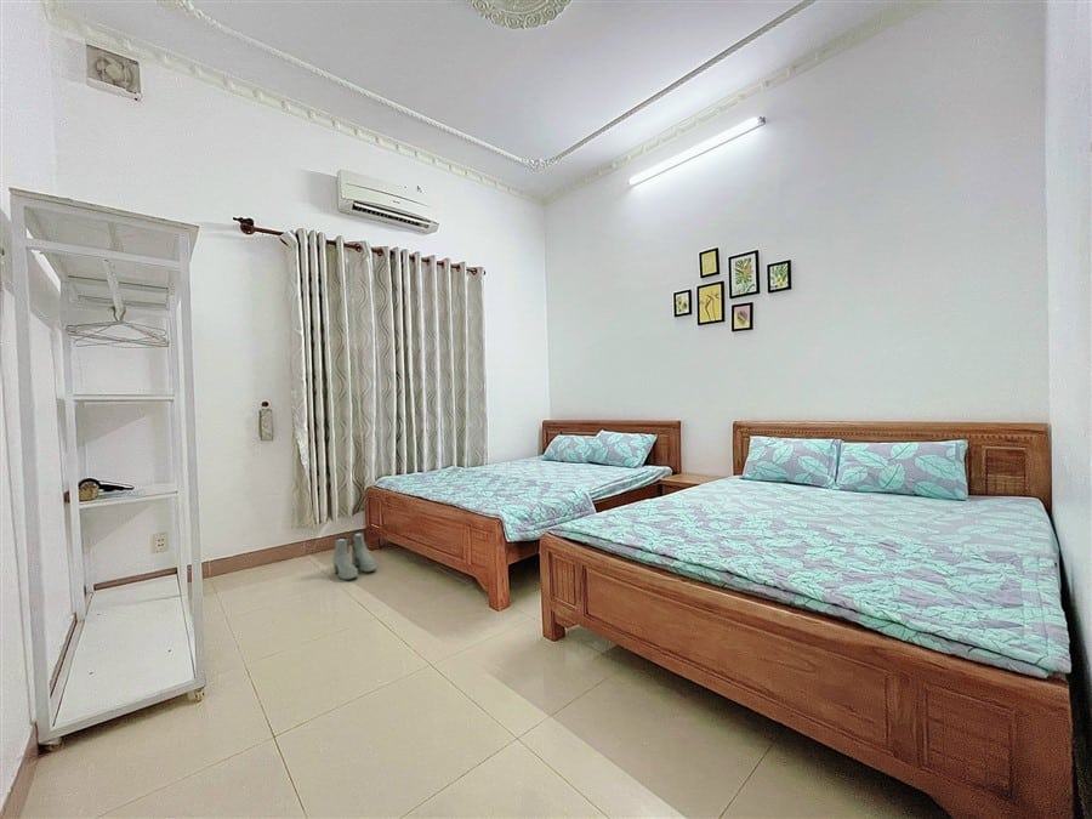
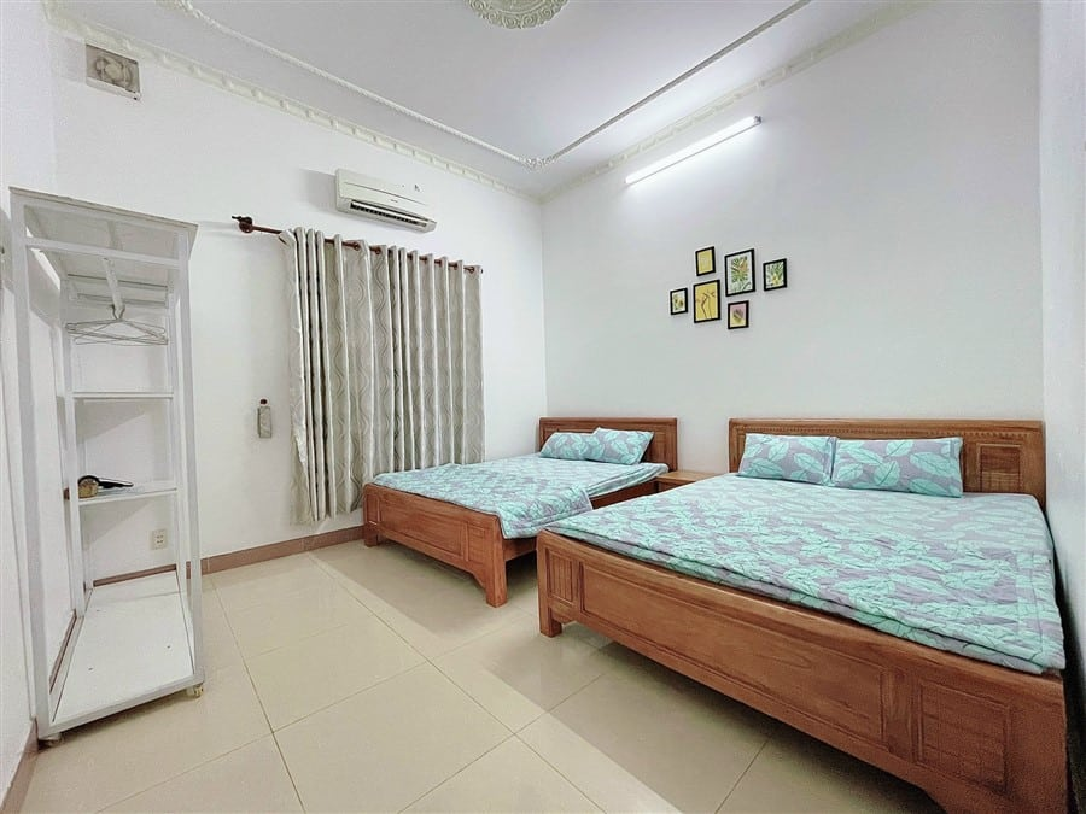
- boots (353, 553)
